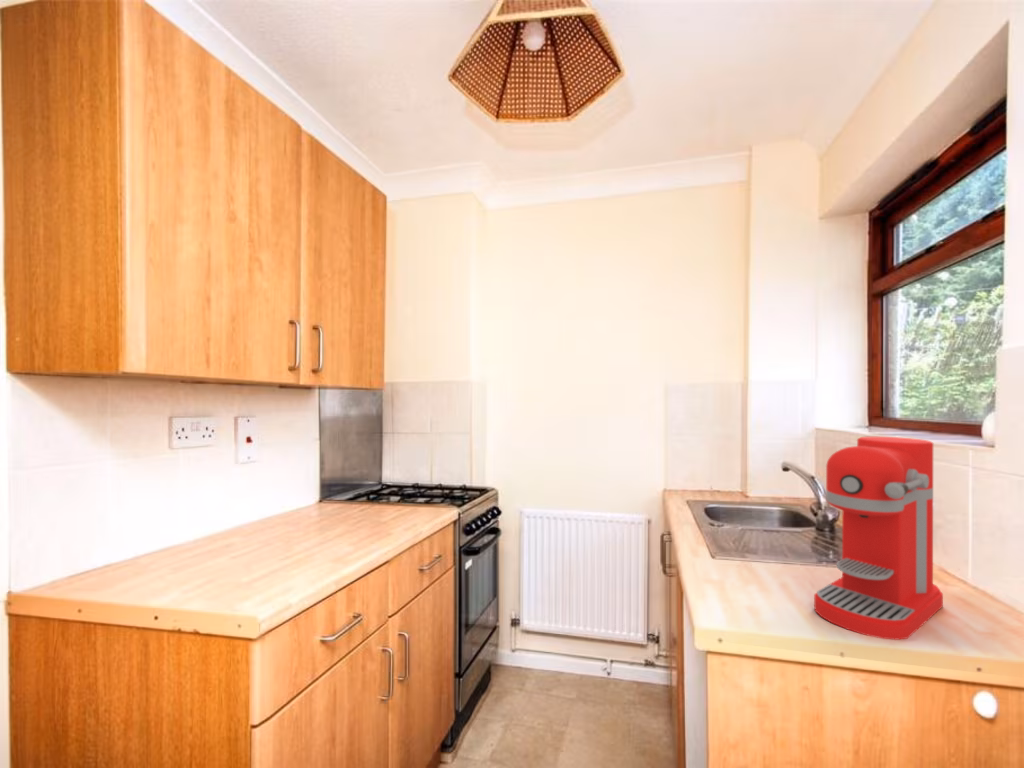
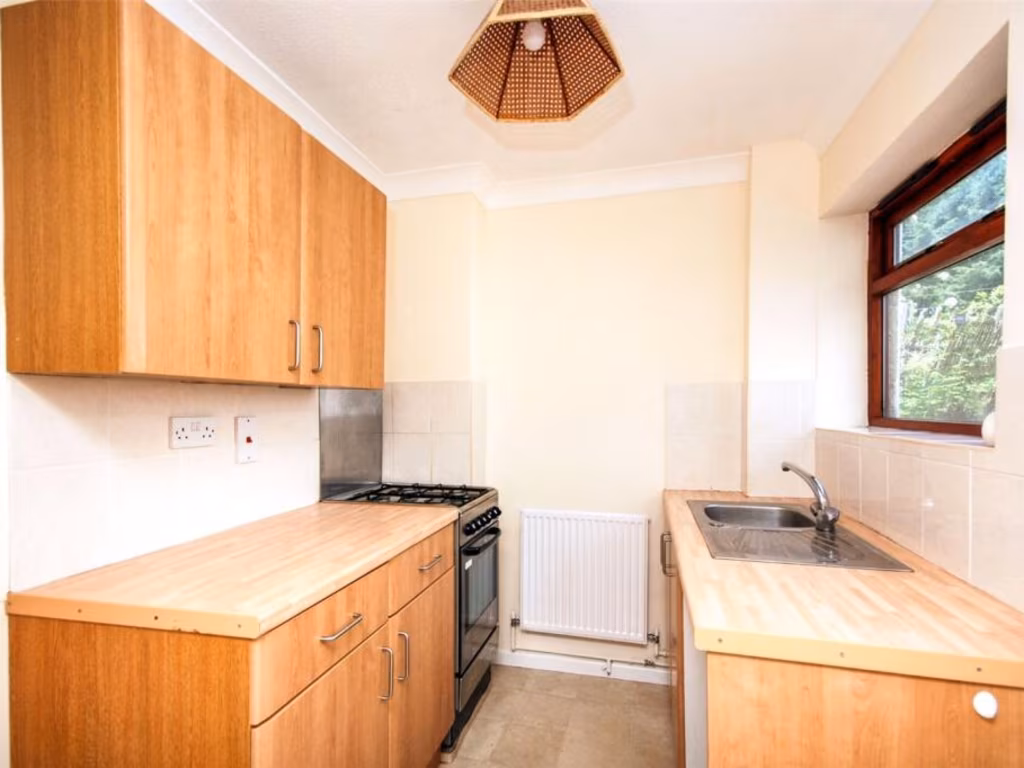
- coffee maker (881, 525)
